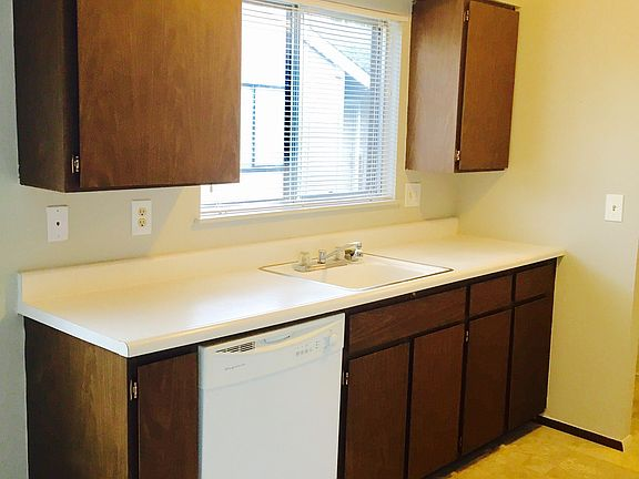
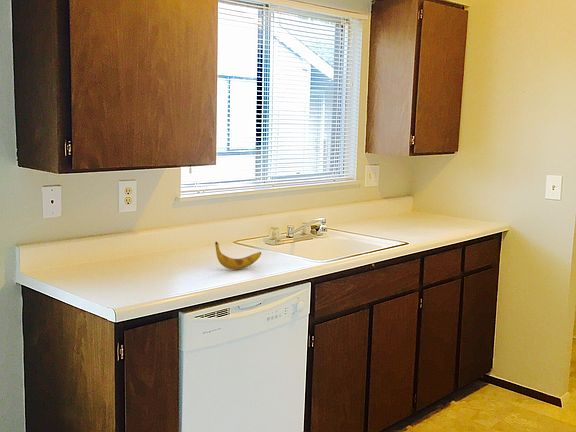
+ banana (240, 258)
